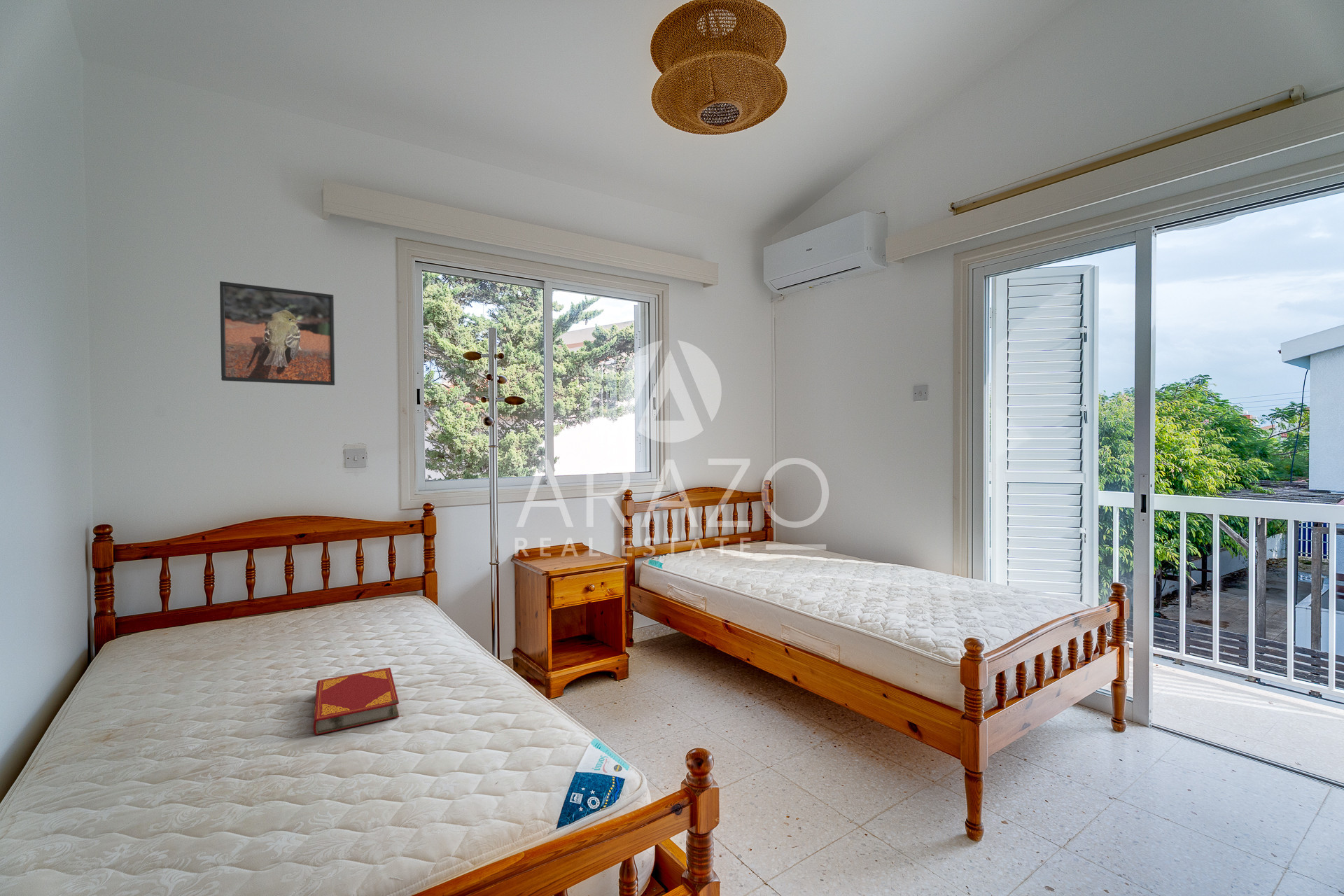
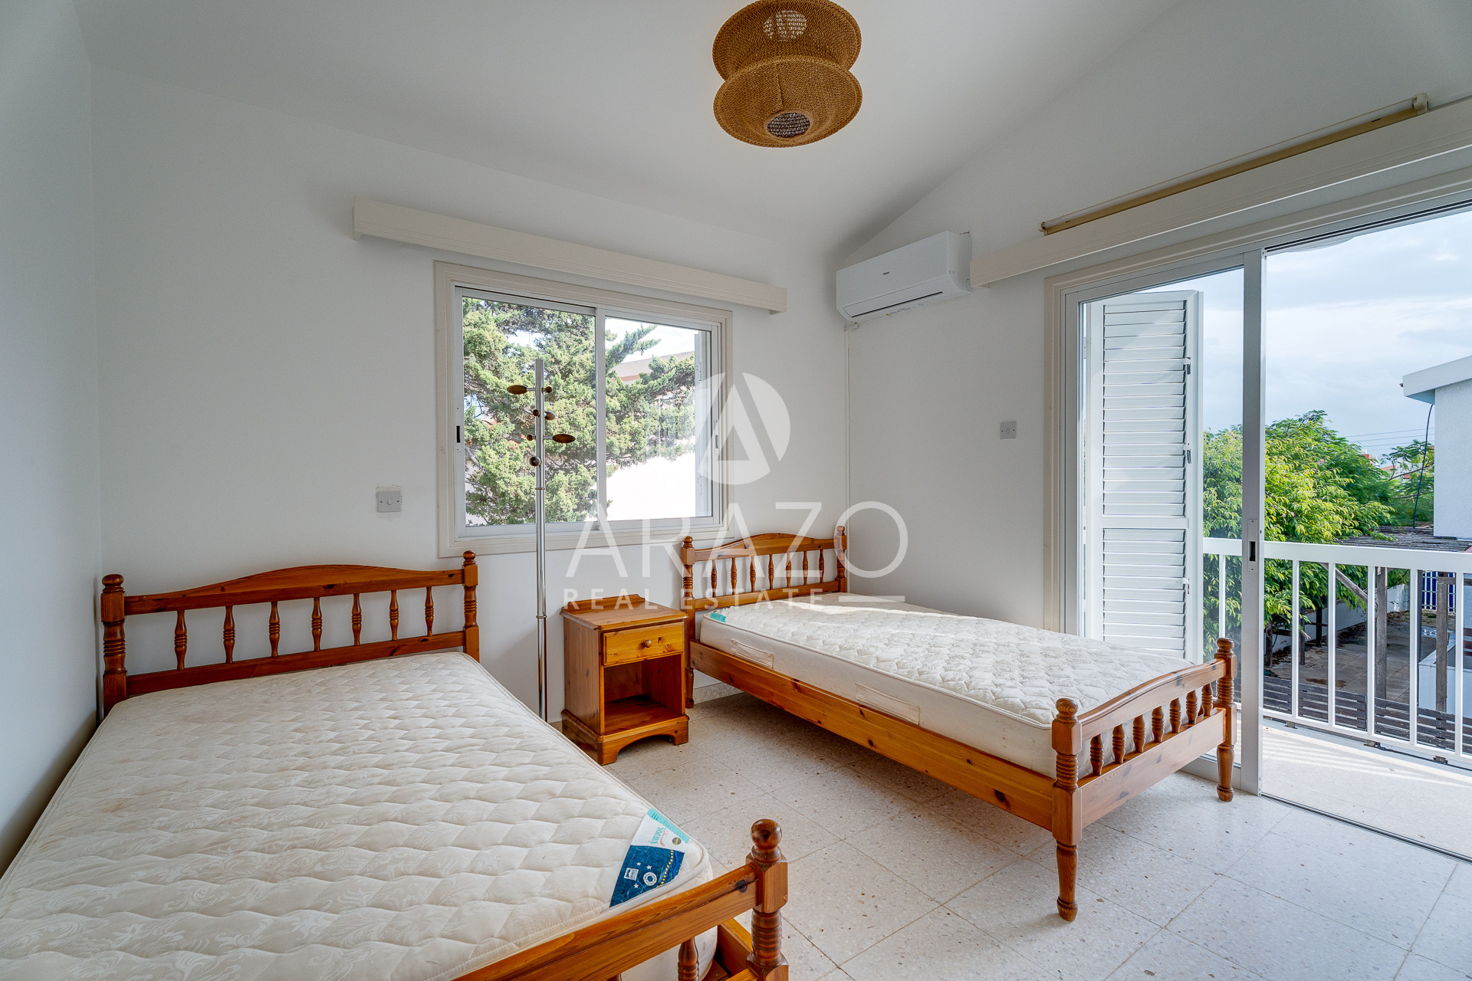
- hardback book (356, 698)
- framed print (280, 335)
